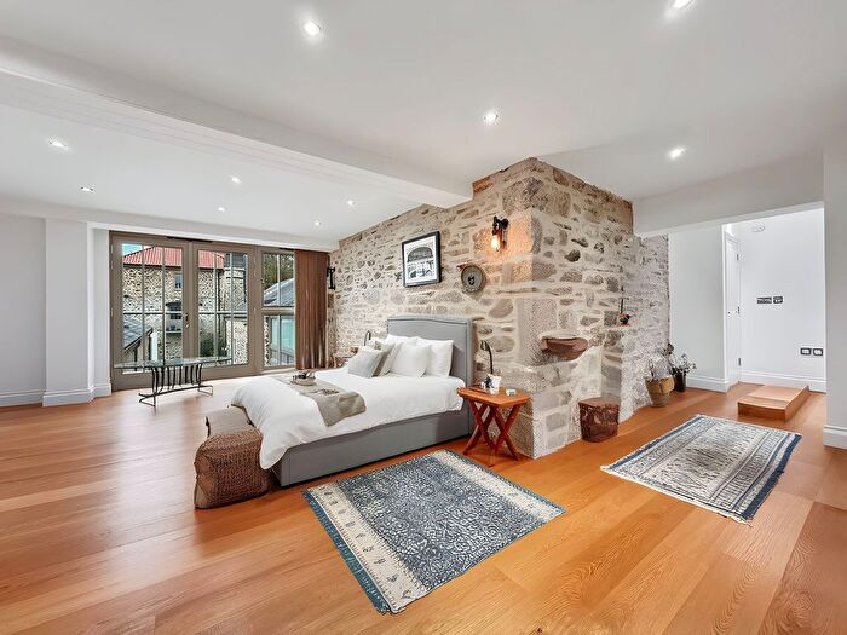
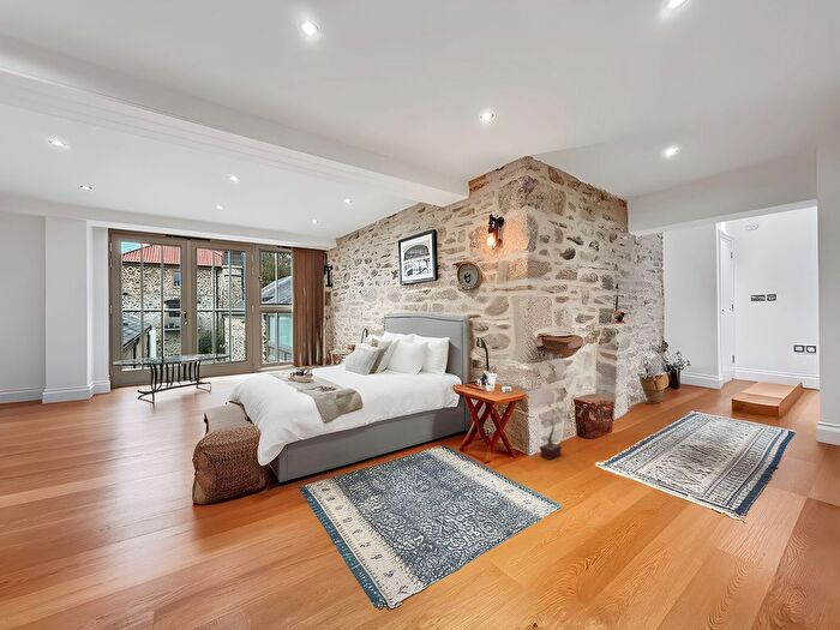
+ potted plant (553, 428)
